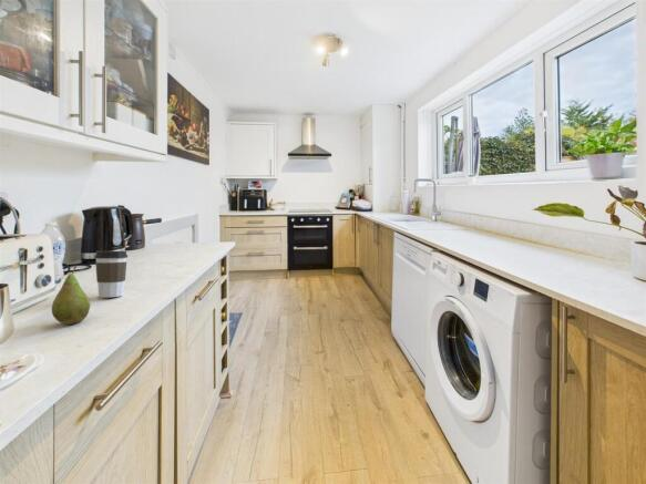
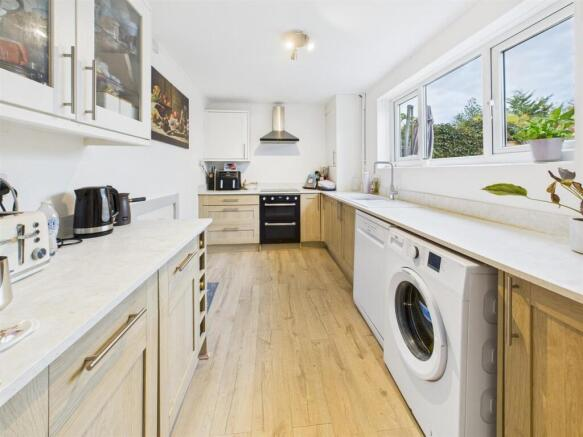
- fruit (71, 295)
- coffee cup (111, 272)
